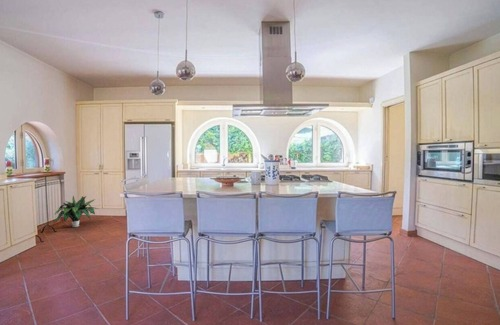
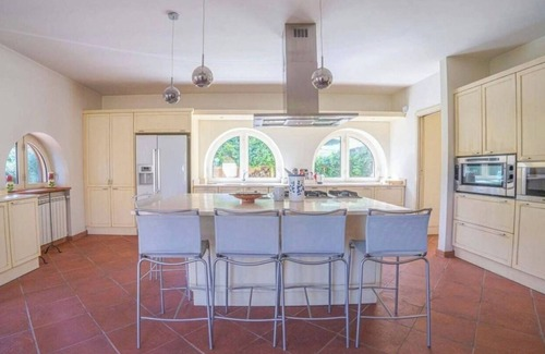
- potted plant (76, 210)
